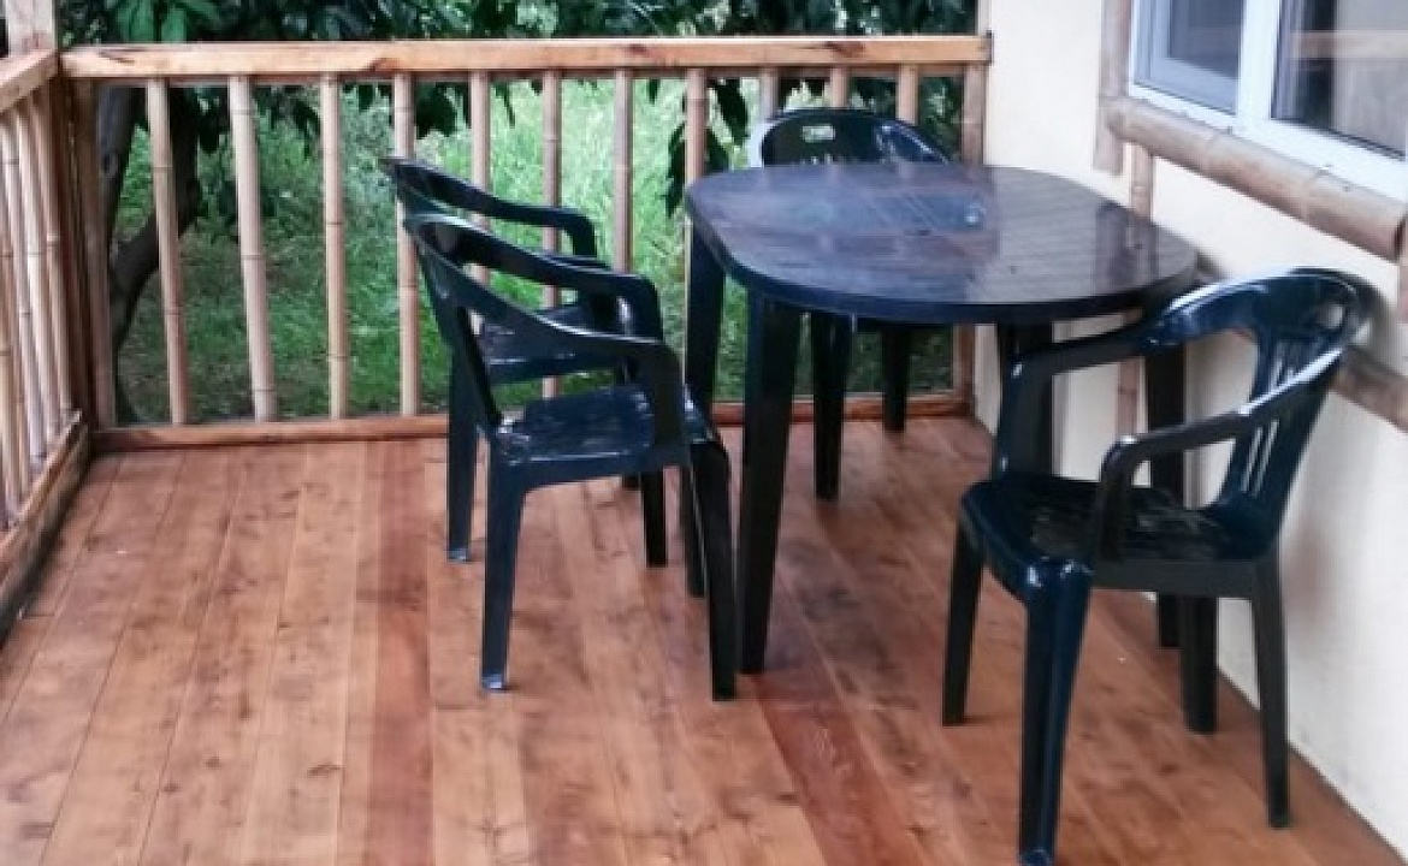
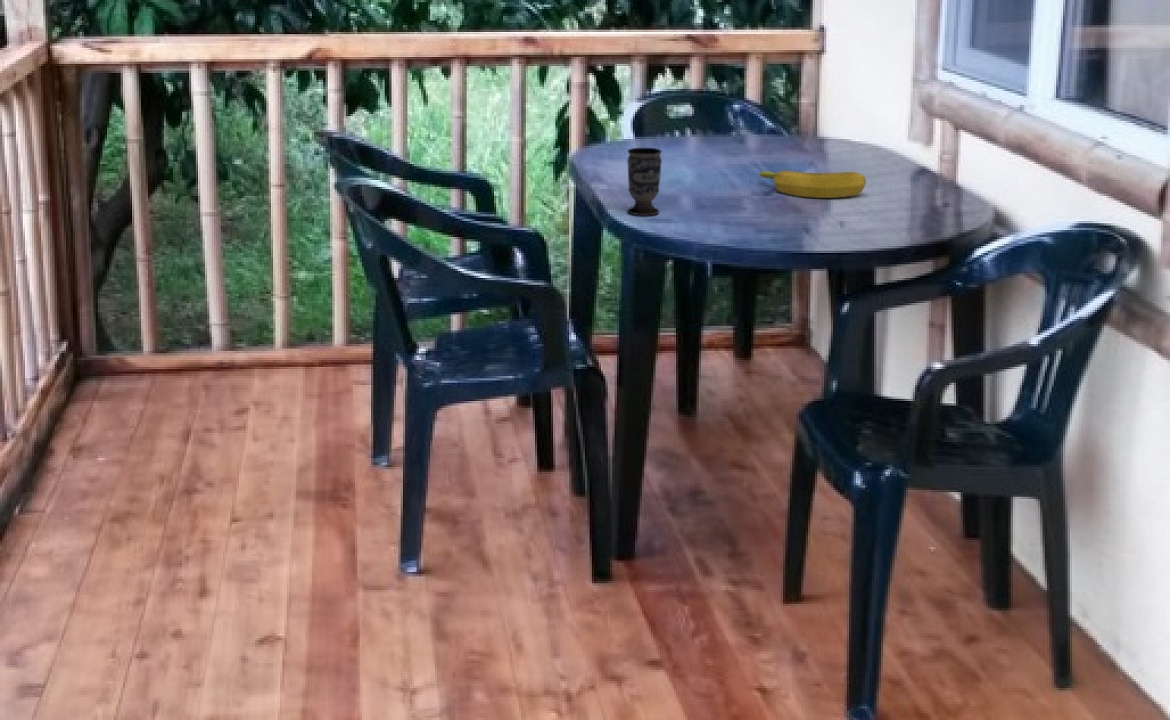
+ cup (644, 181)
+ banana (814, 180)
